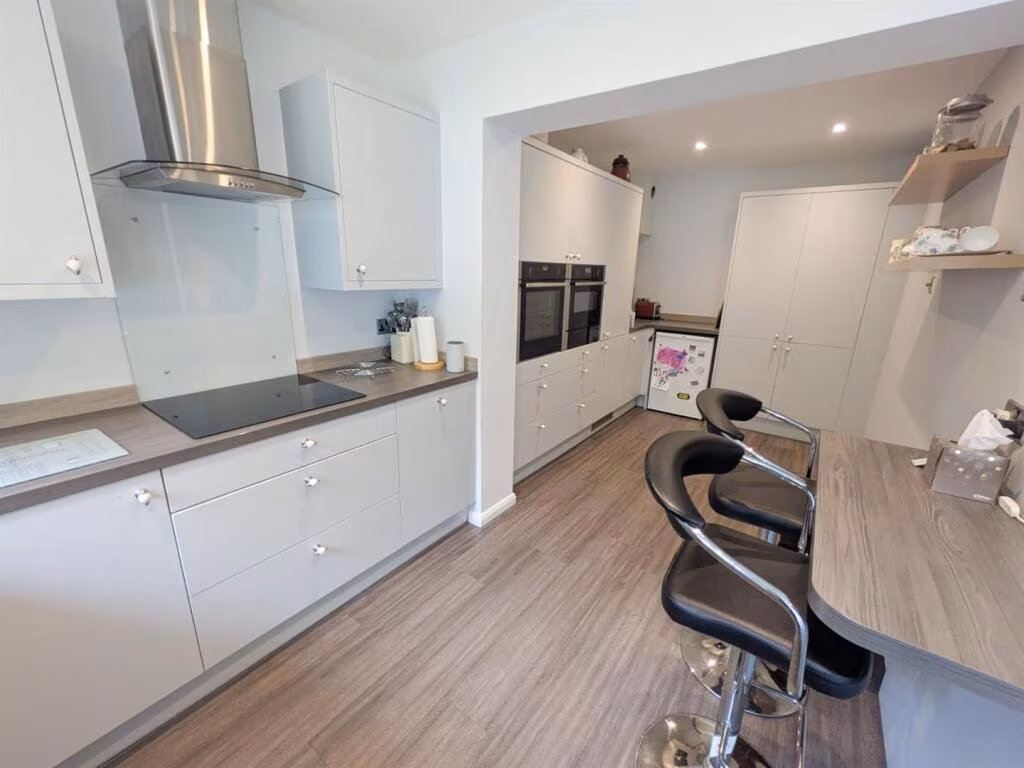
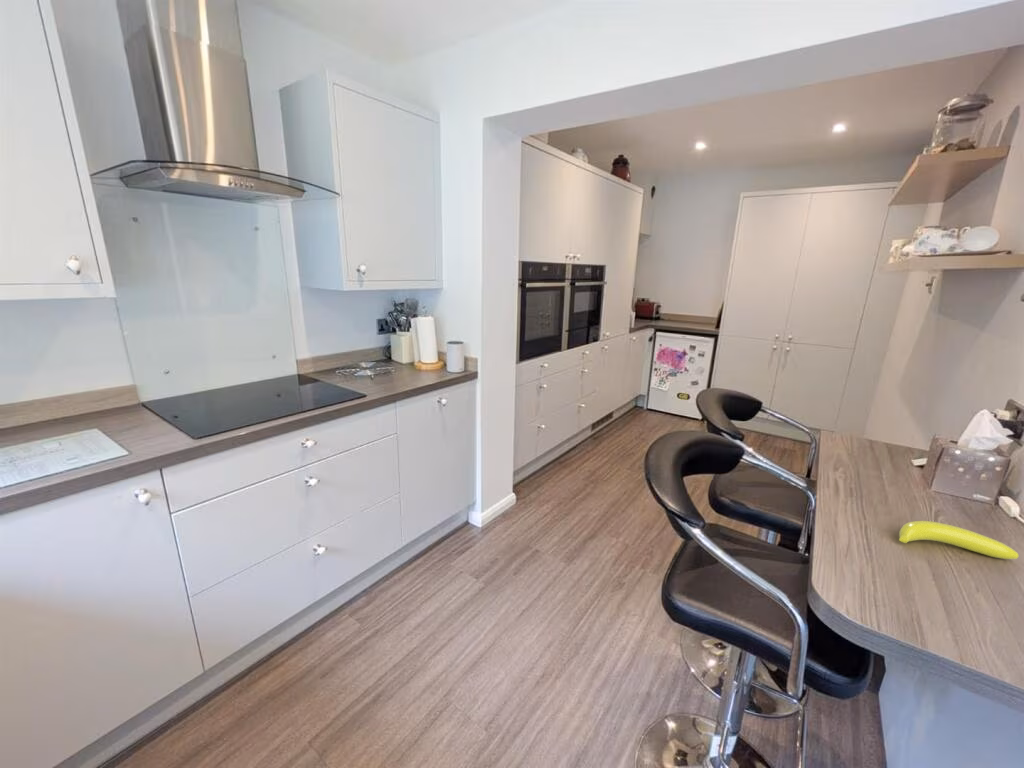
+ banana (956, 541)
